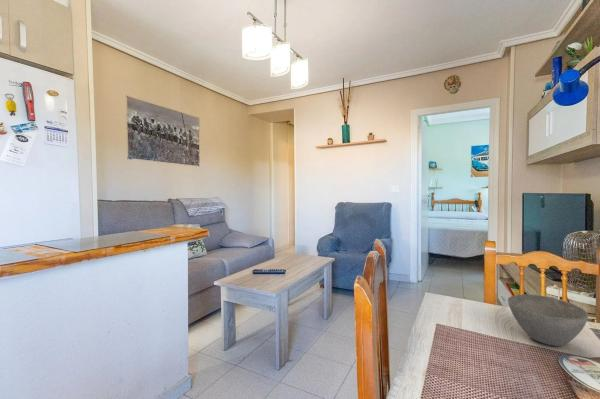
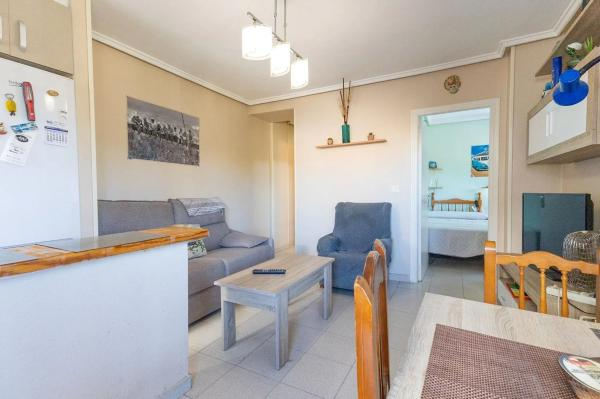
- bowl (544, 322)
